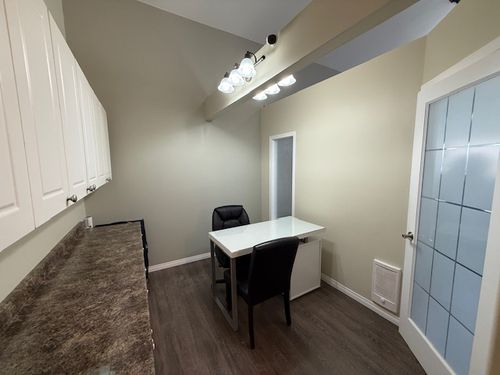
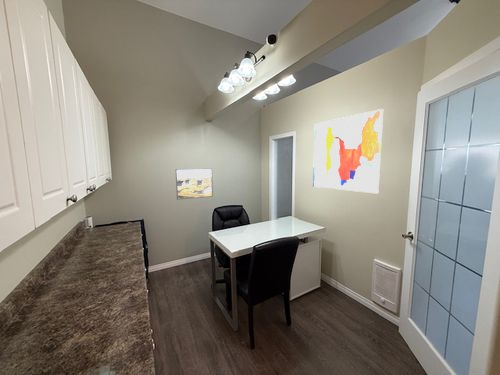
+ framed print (195, 183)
+ wall art (342, 154)
